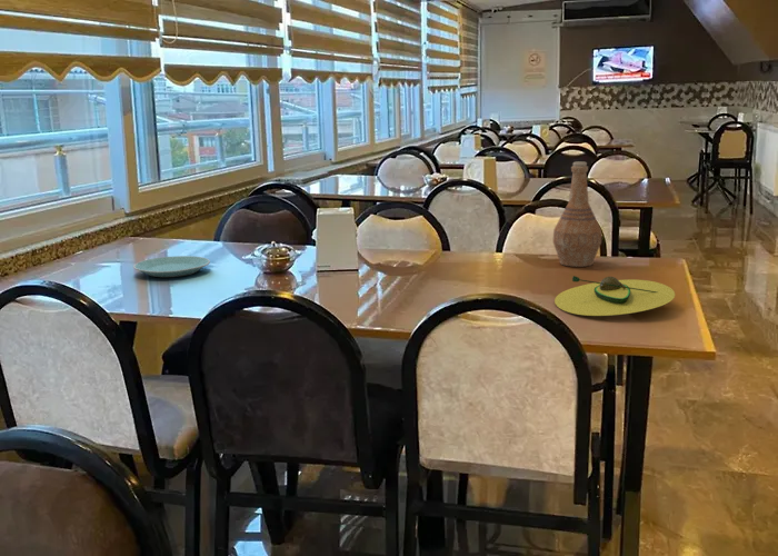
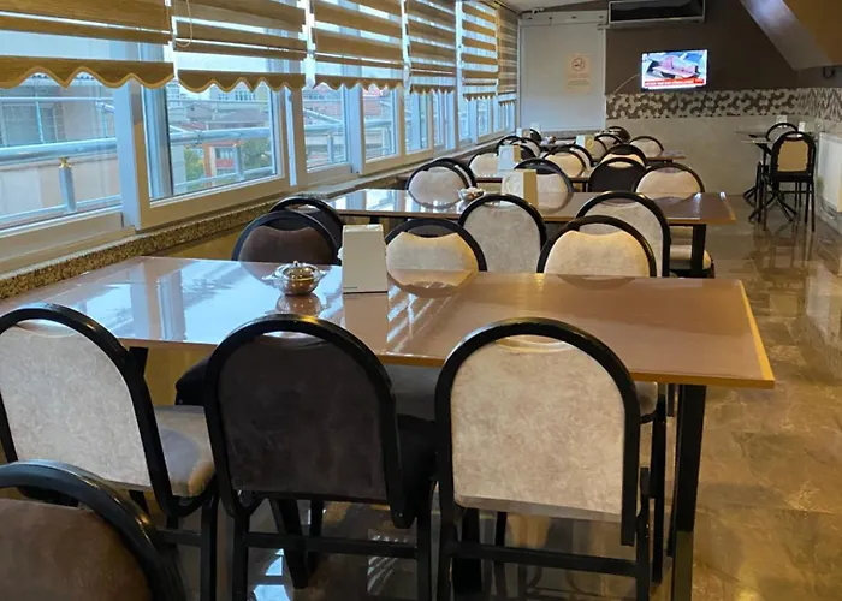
- avocado (614, 290)
- vase (578, 214)
- plate (172, 267)
